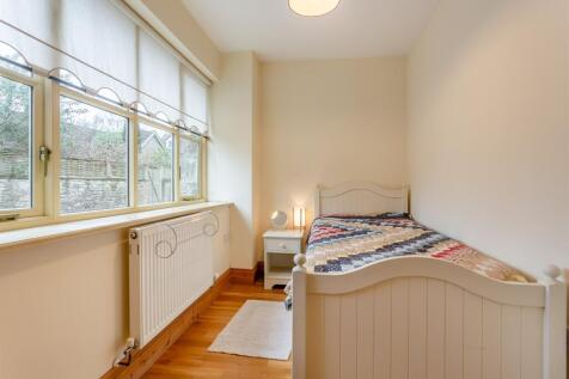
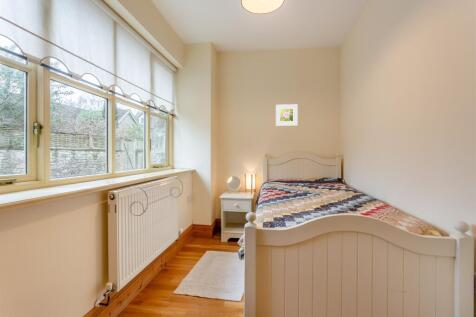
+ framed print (286, 115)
